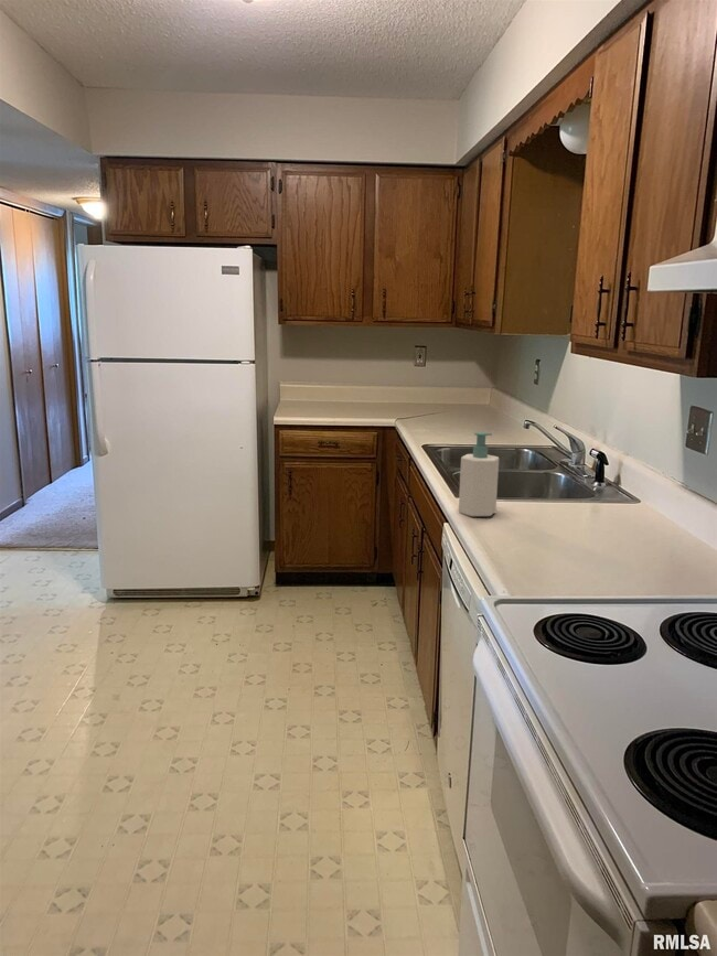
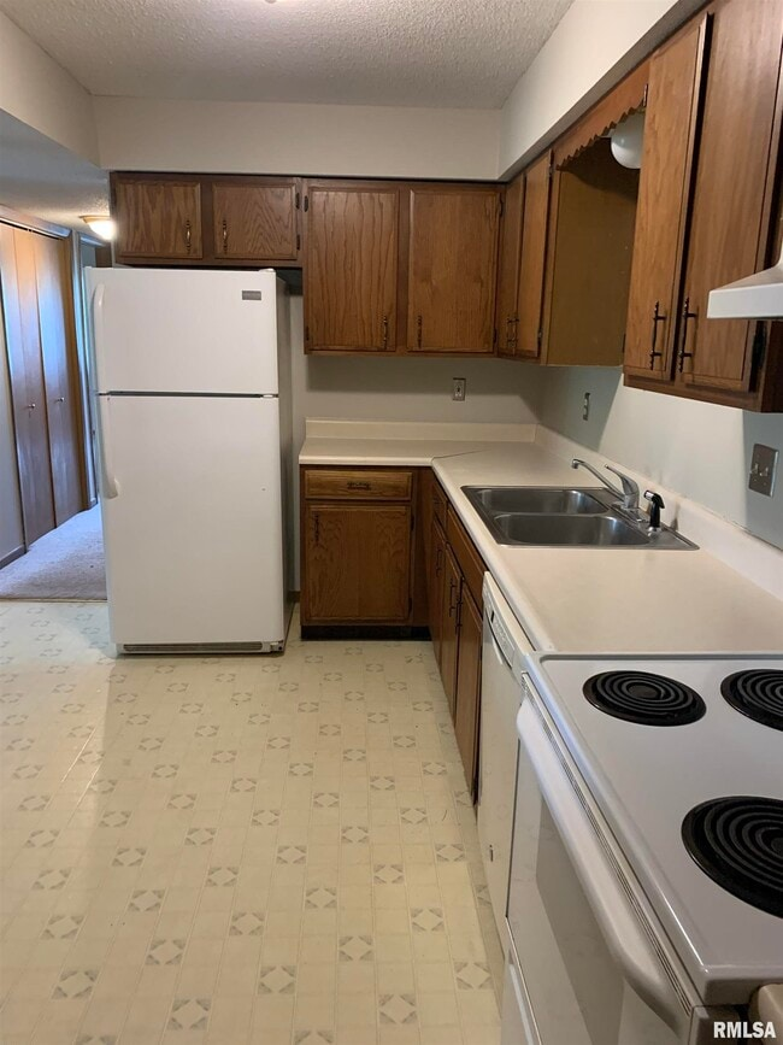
- soap bottle (479, 472)
